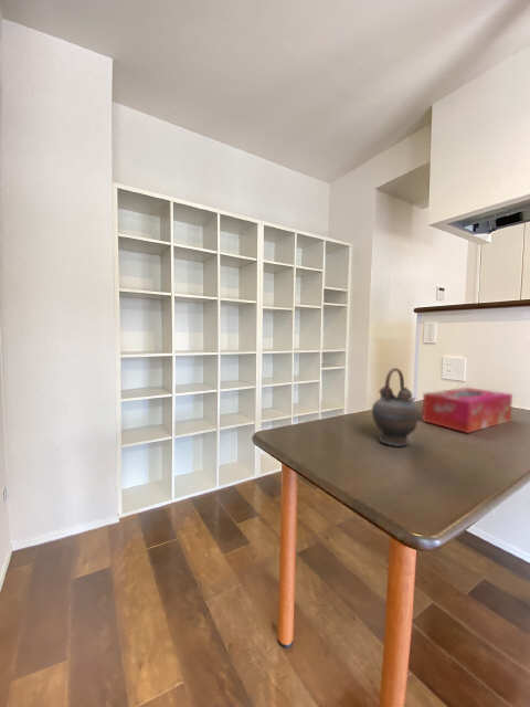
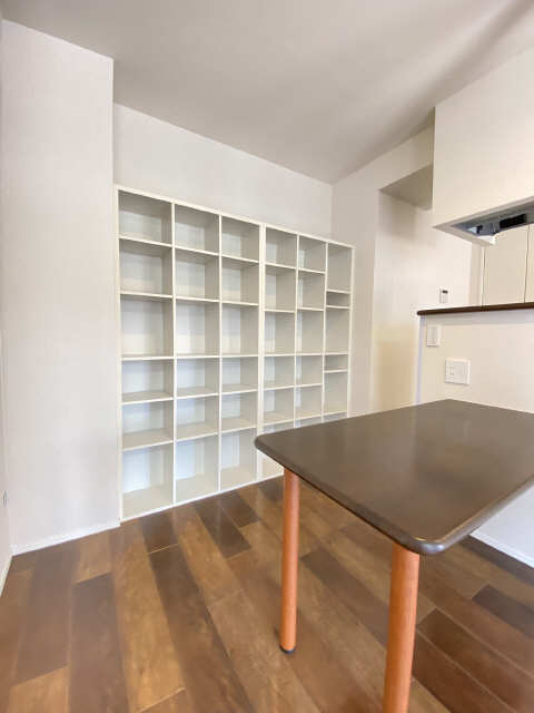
- tissue box (467, 407)
- teapot (398, 404)
